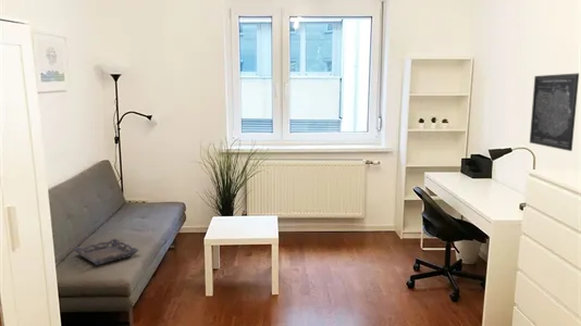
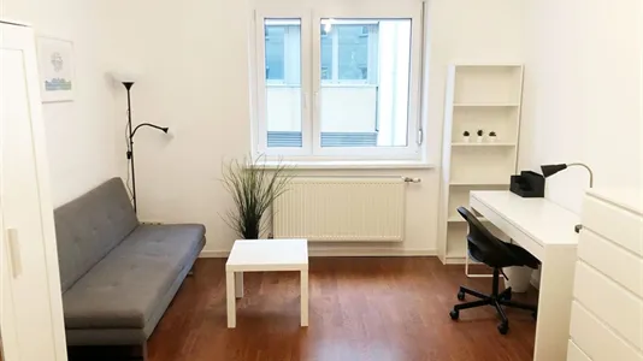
- wall art (552, 111)
- tray (106, 252)
